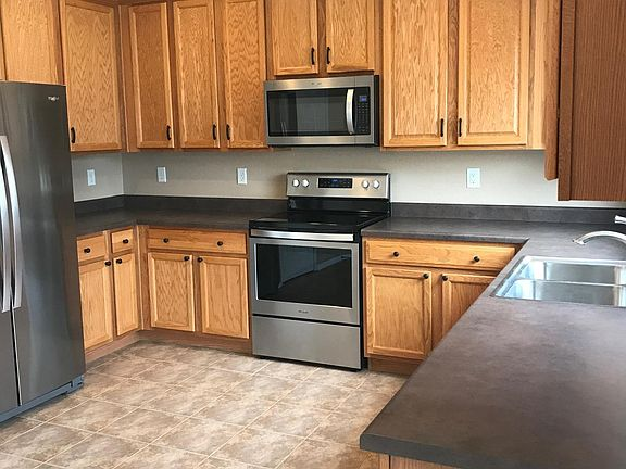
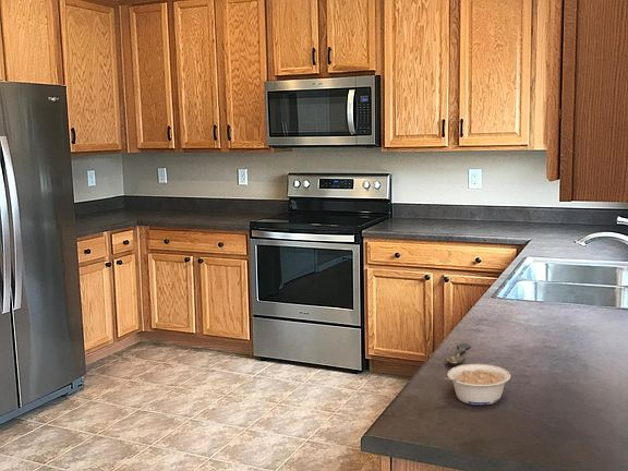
+ spoon (459, 352)
+ legume (478, 384)
